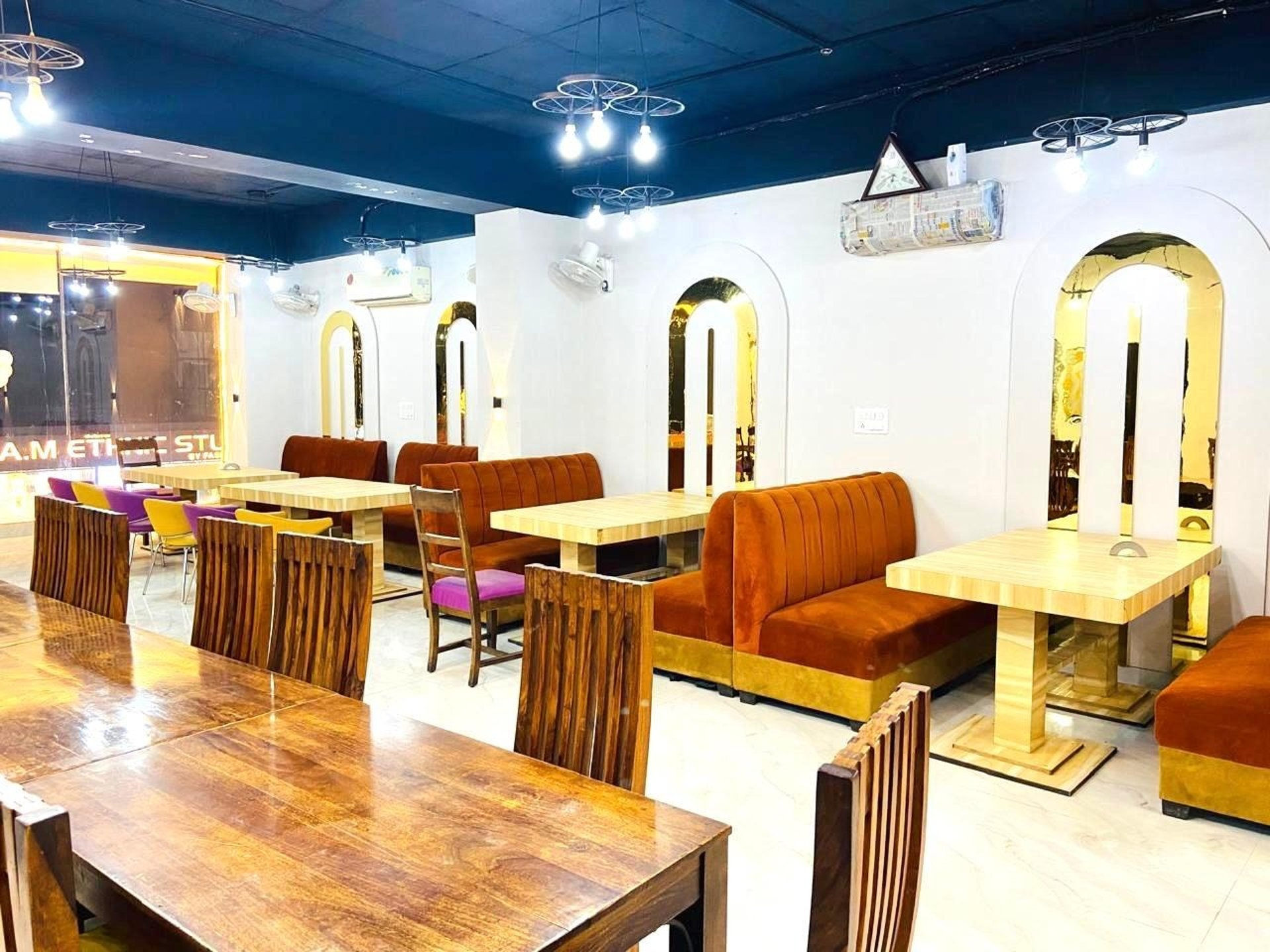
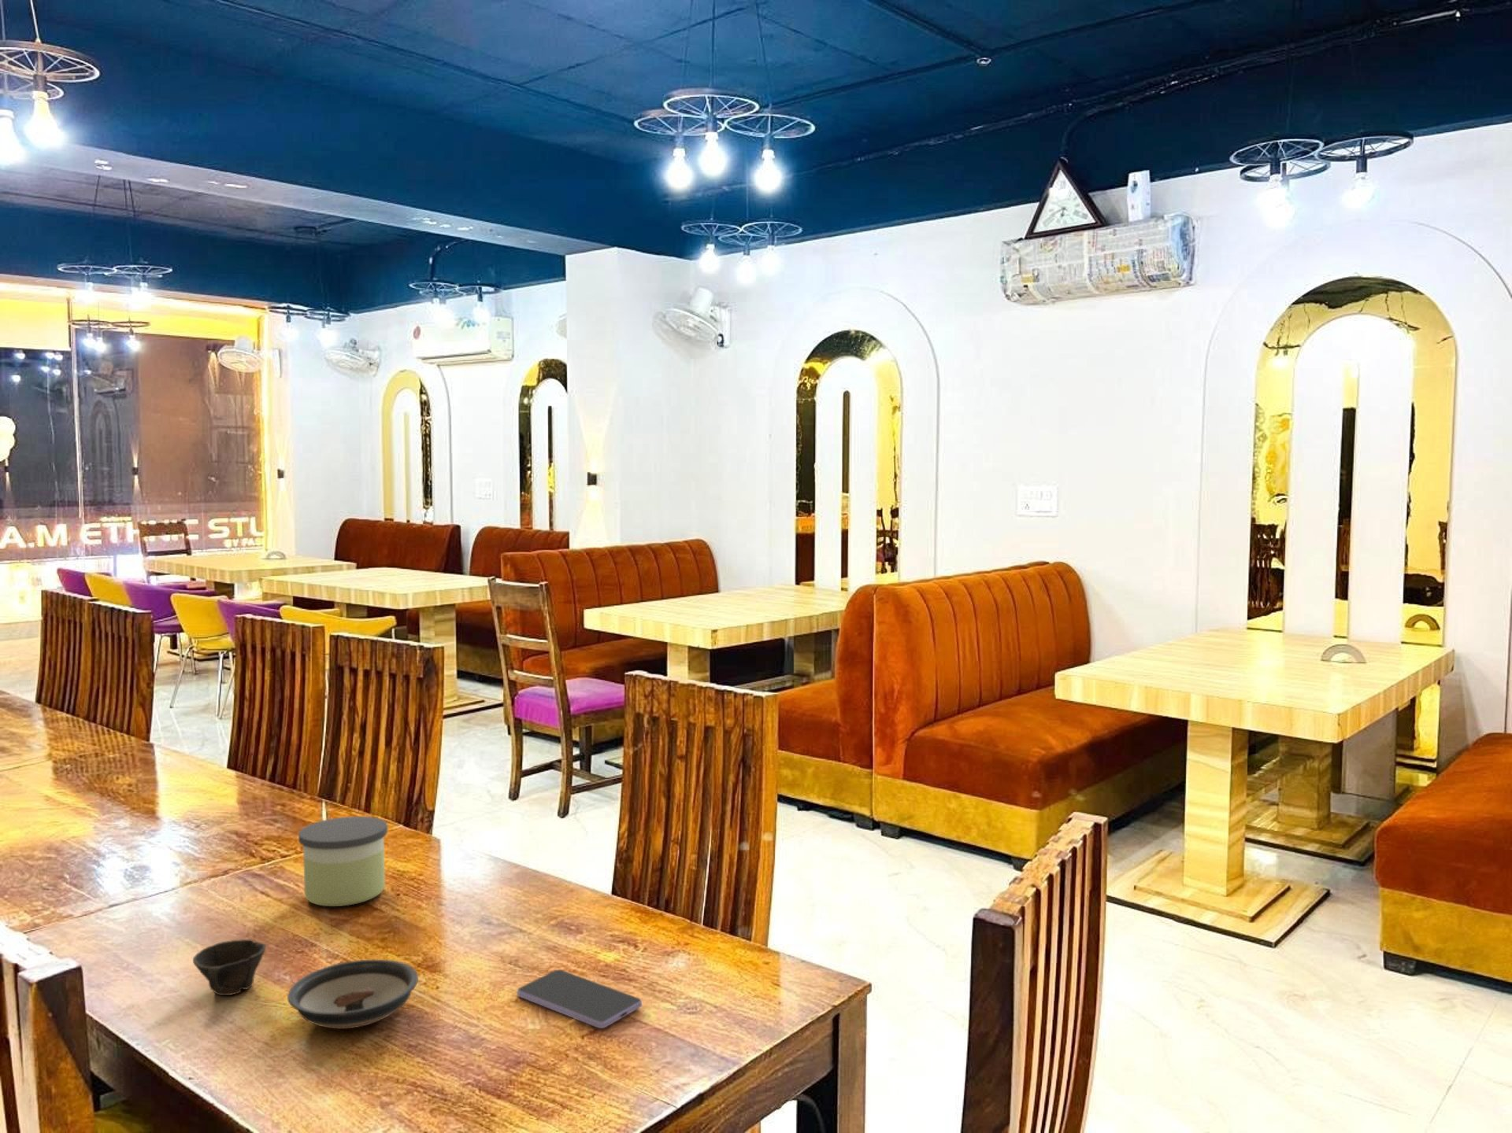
+ cup (227, 971)
+ candle (344, 862)
+ smartphone (579, 997)
+ saucer (354, 1000)
